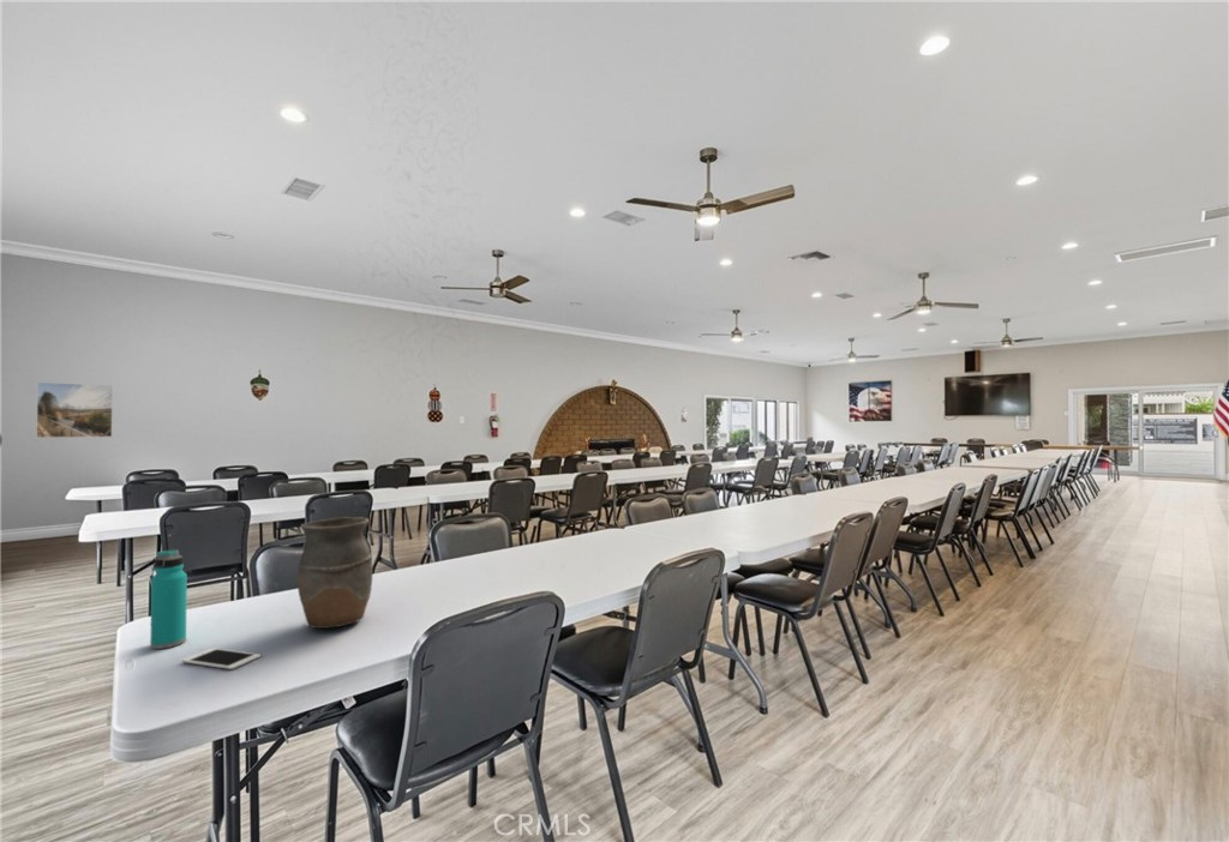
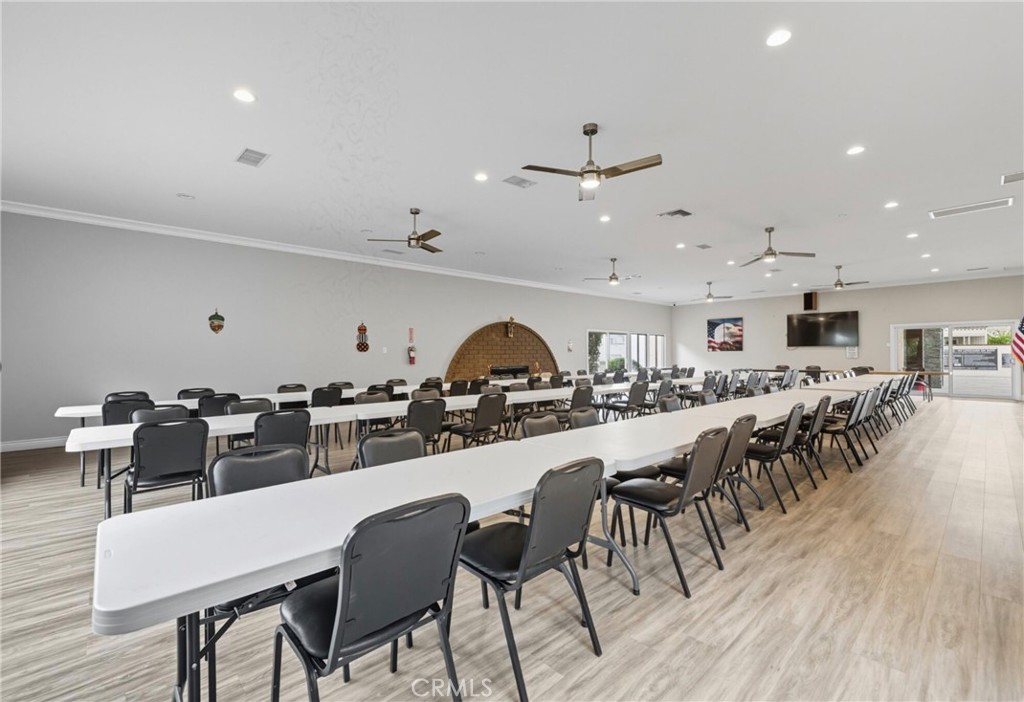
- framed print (76, 410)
- vase (335, 572)
- cell phone (221, 657)
- water bottle (168, 596)
